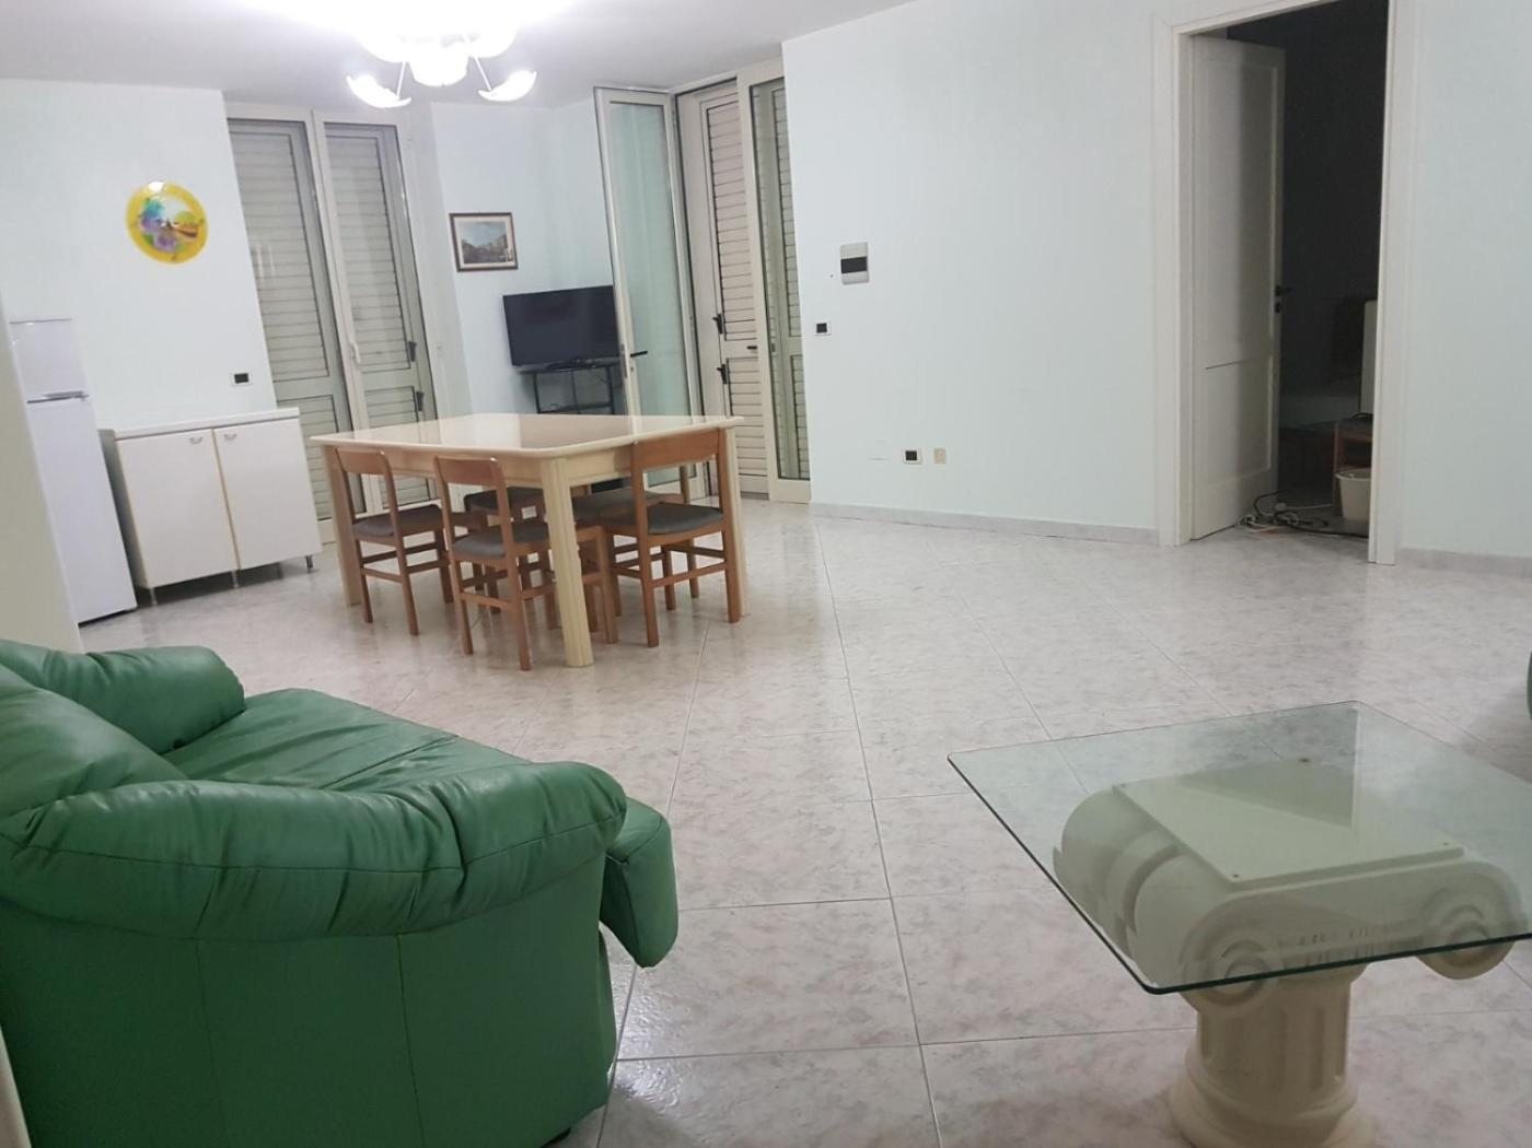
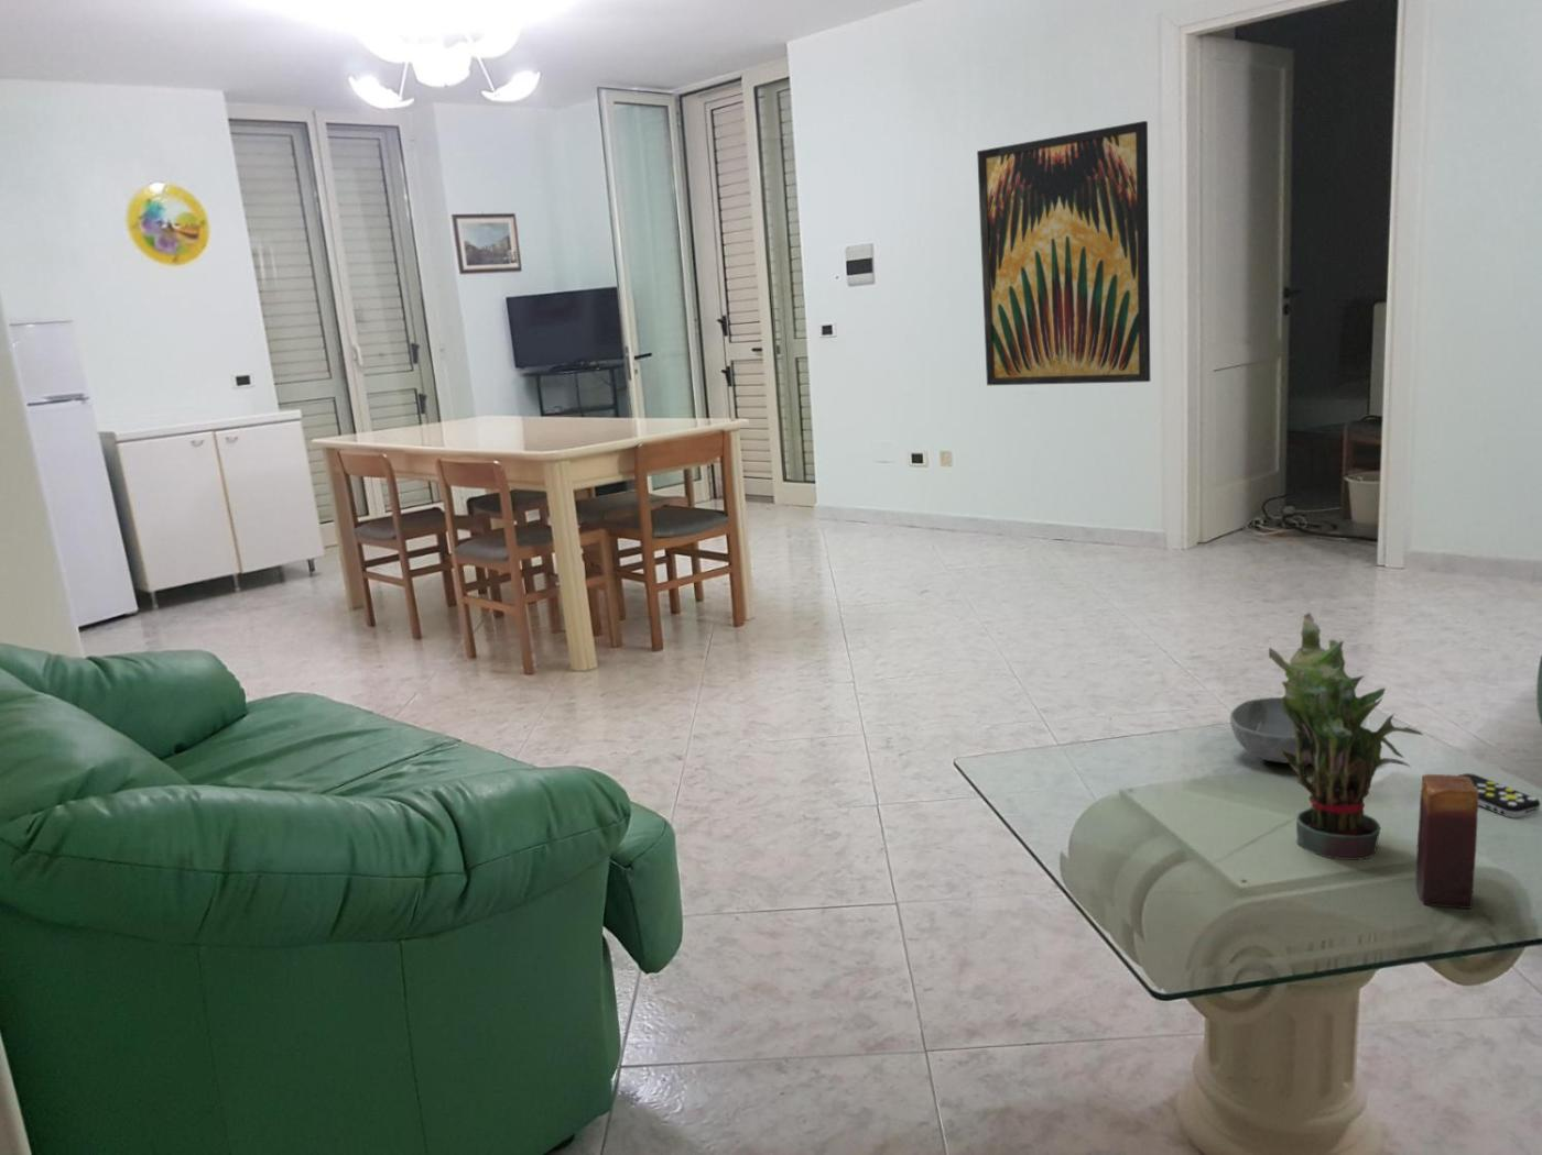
+ potted plant (1334, 735)
+ remote control (1489, 795)
+ candle (1445, 840)
+ wall art (1061, 263)
+ bowl (1285, 735)
